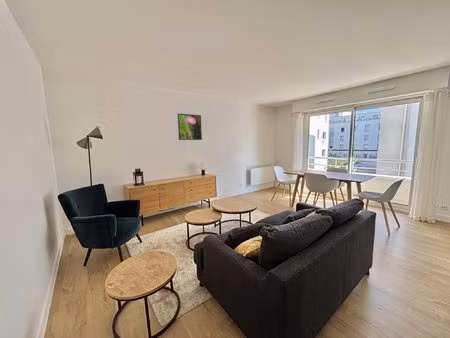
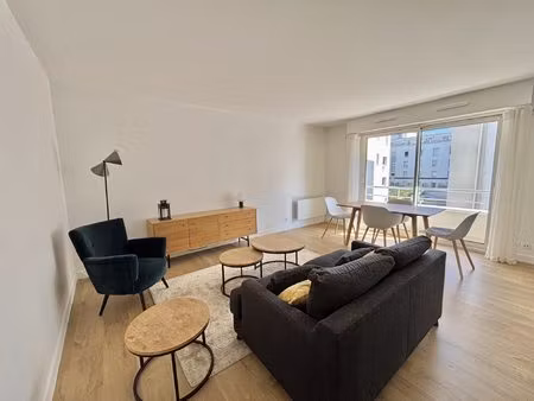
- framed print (190, 127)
